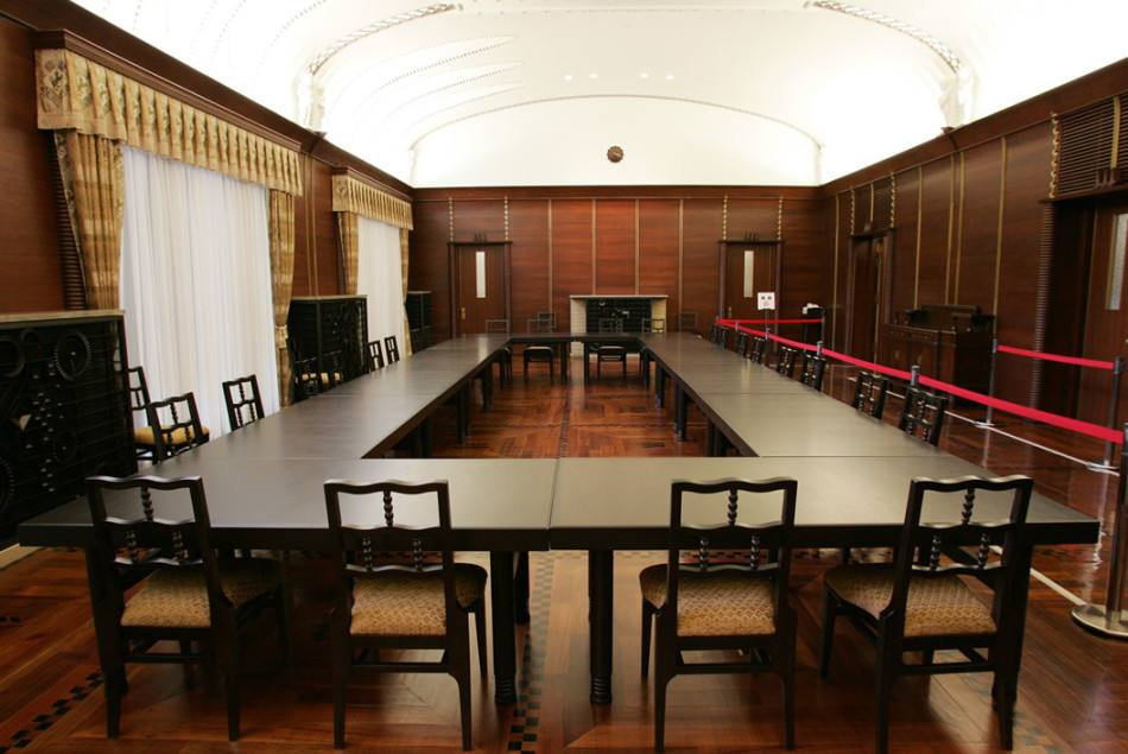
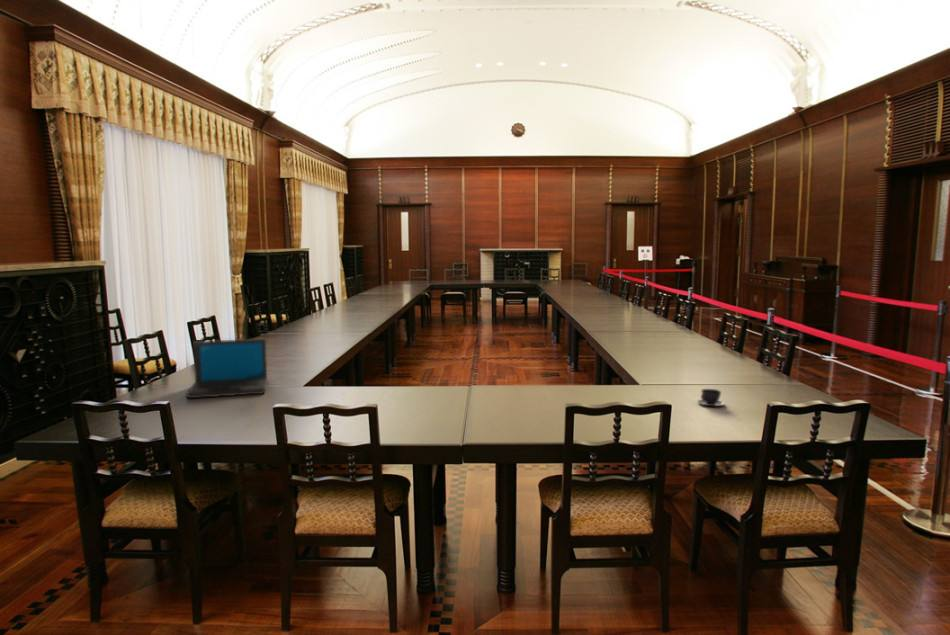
+ laptop (228, 366)
+ teacup (710, 397)
